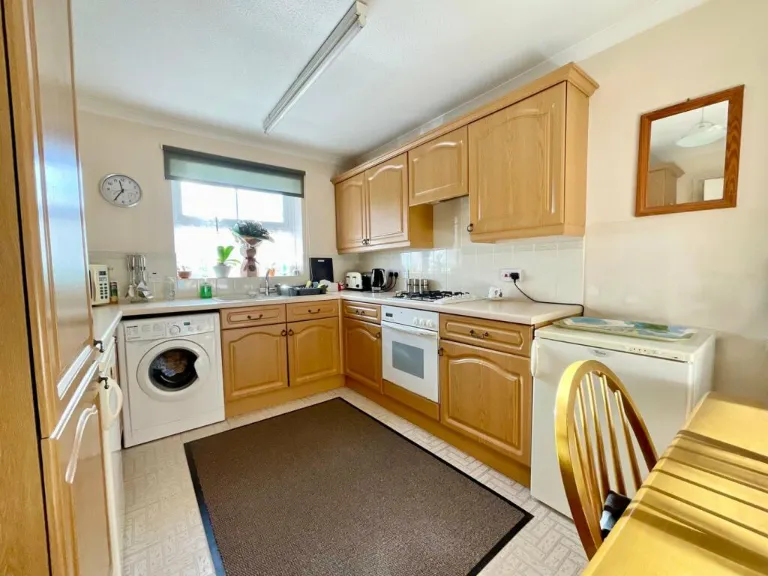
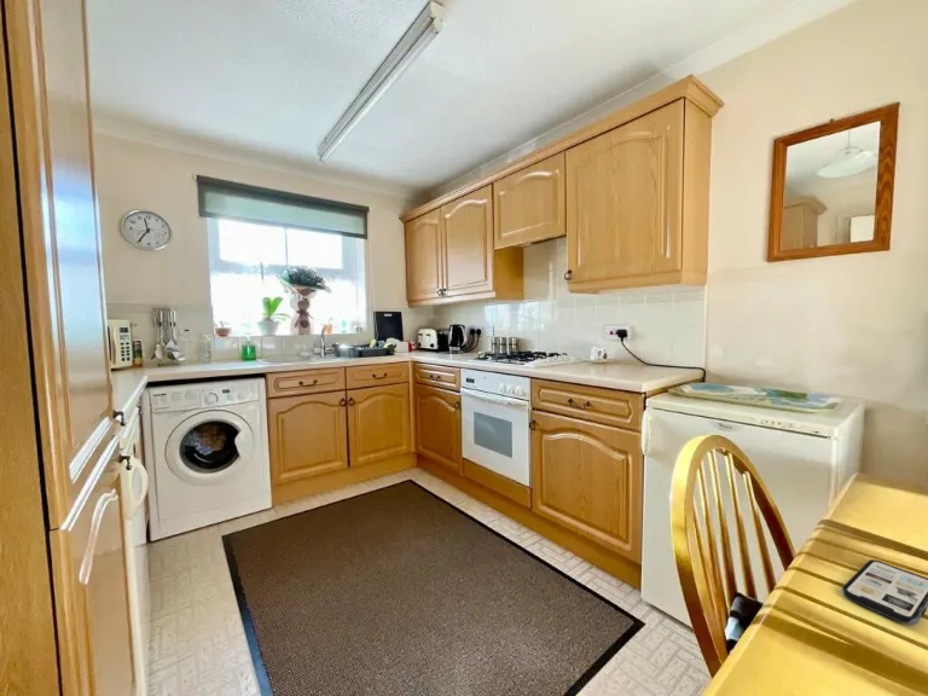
+ phone case (889, 588)
